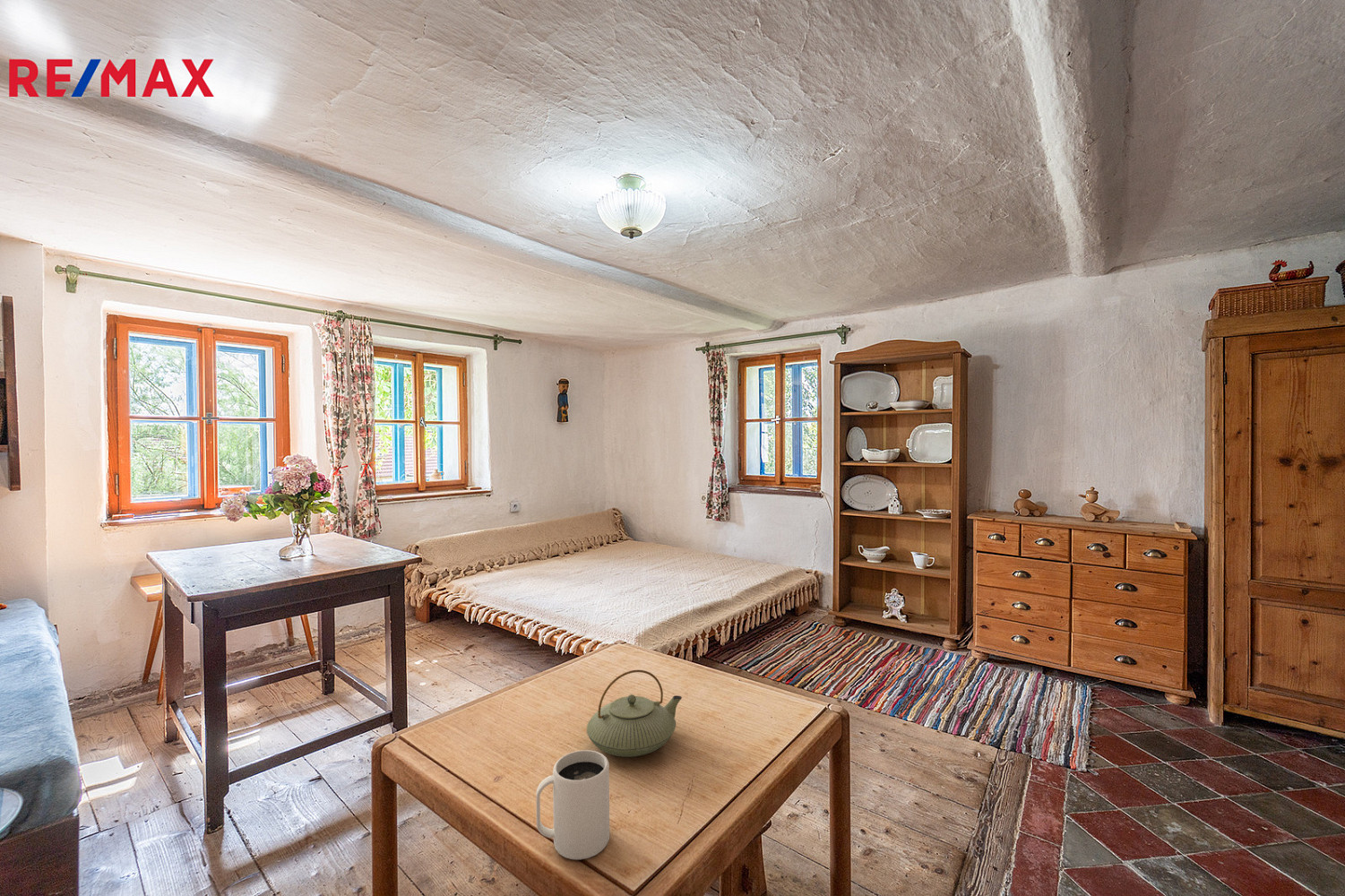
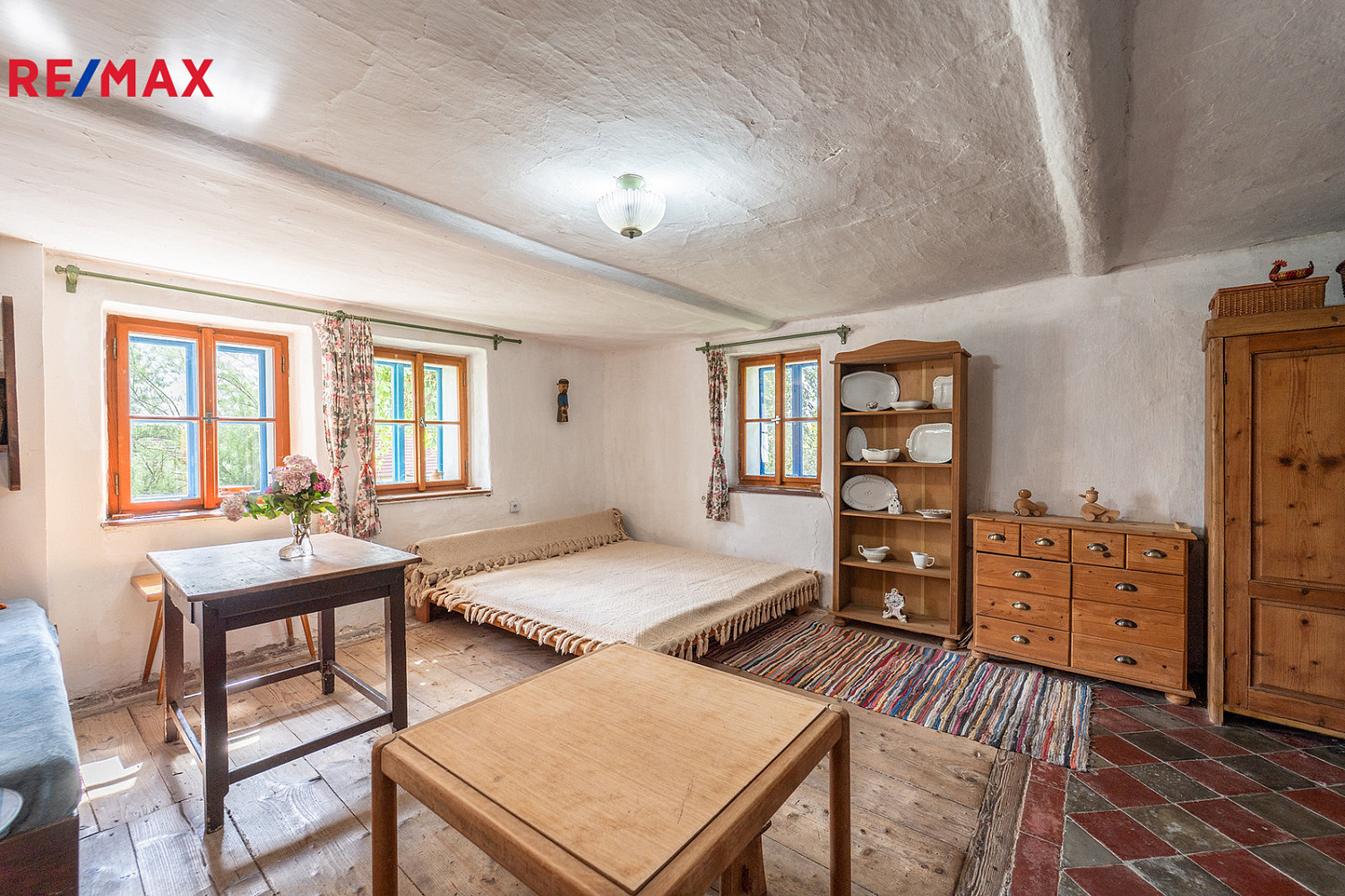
- mug (573, 804)
- teapot (637, 704)
